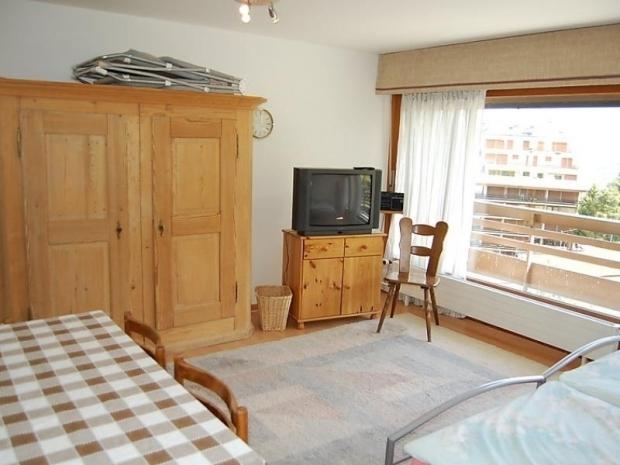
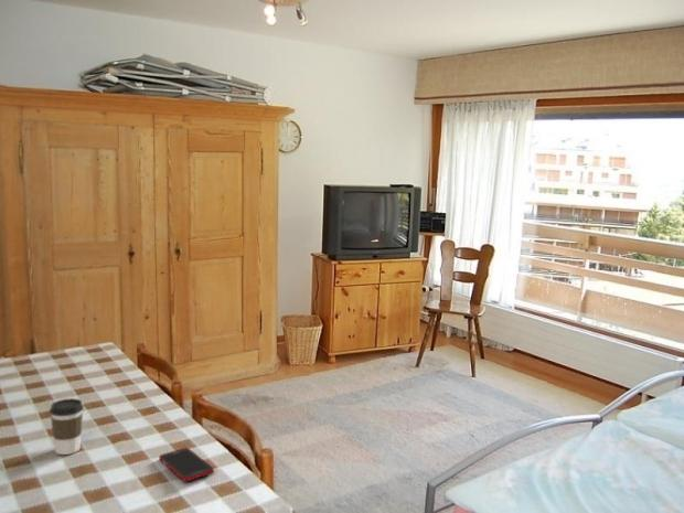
+ cell phone (185, 463)
+ coffee cup (66, 426)
